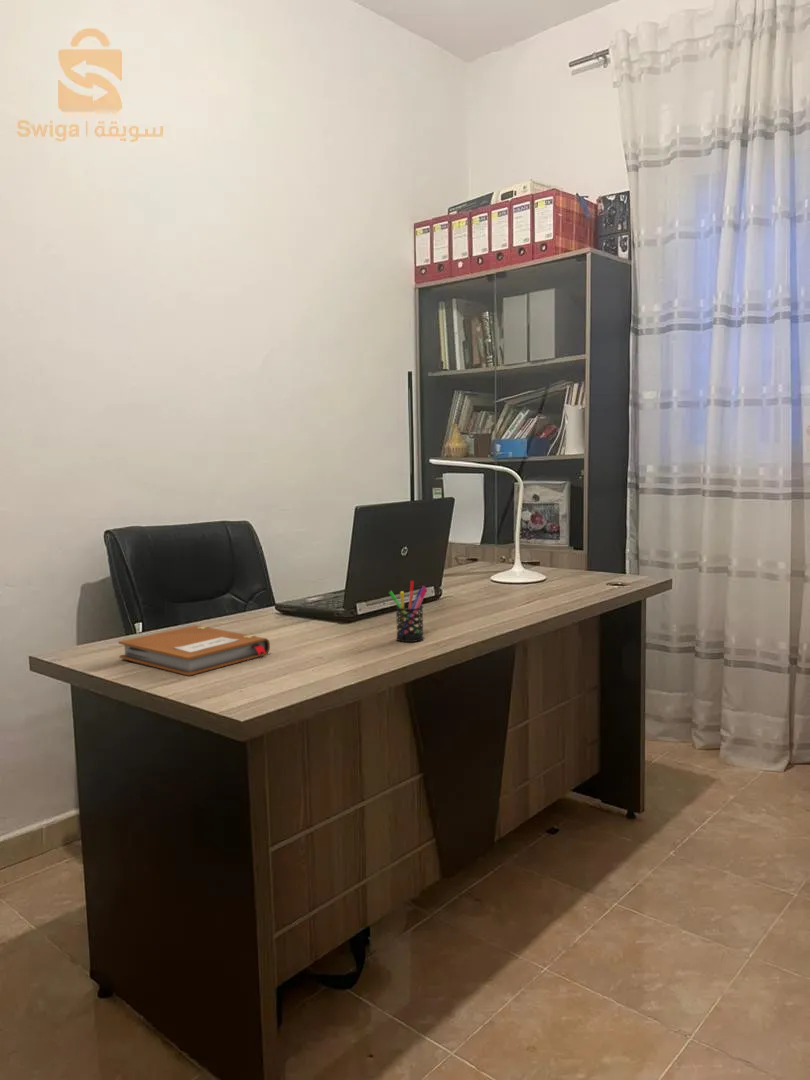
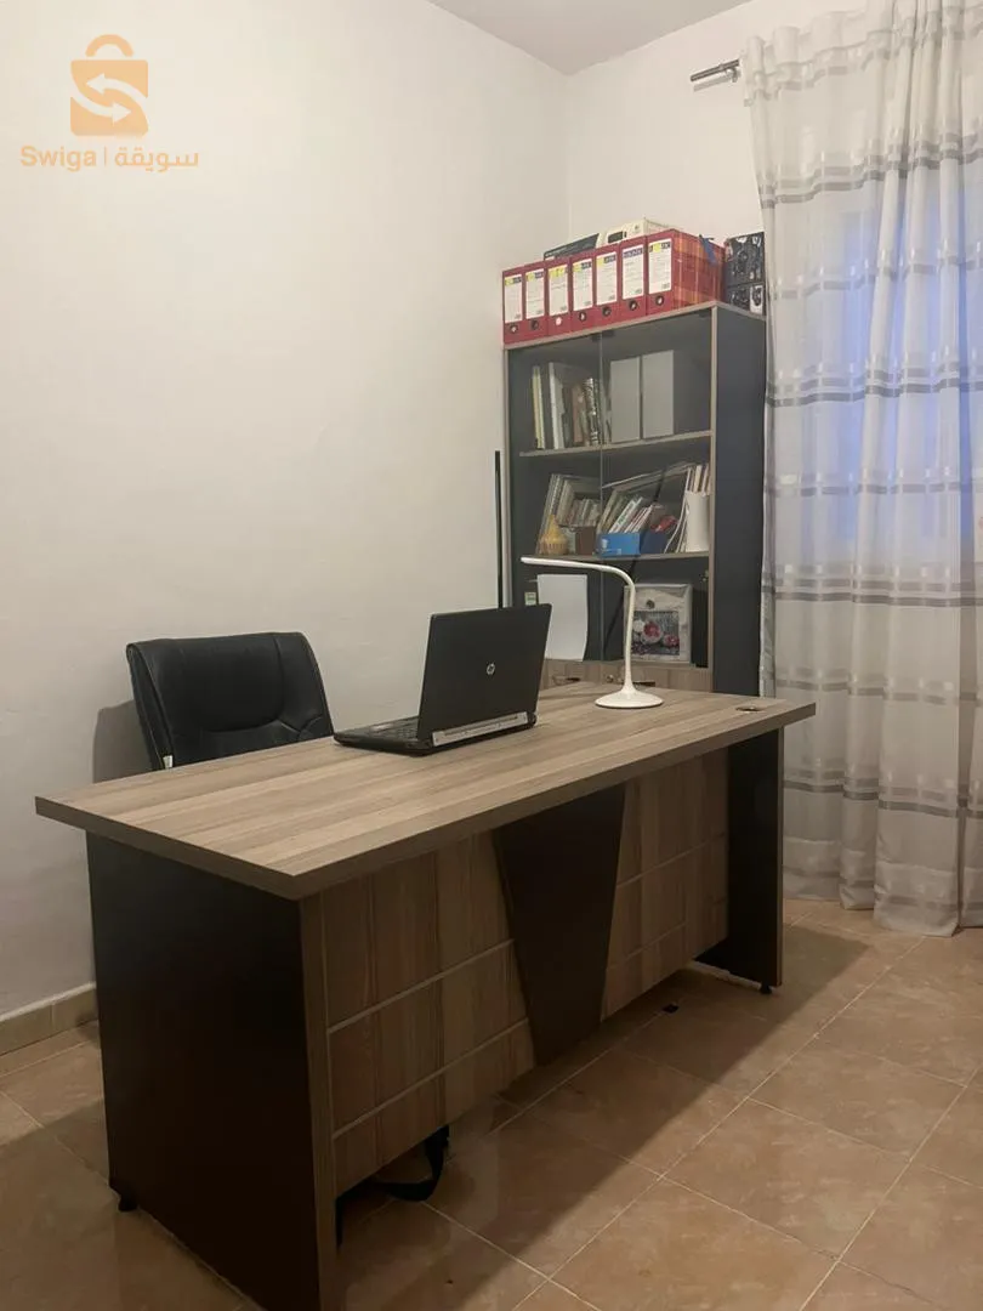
- pen holder (406, 610)
- notebook (196, 647)
